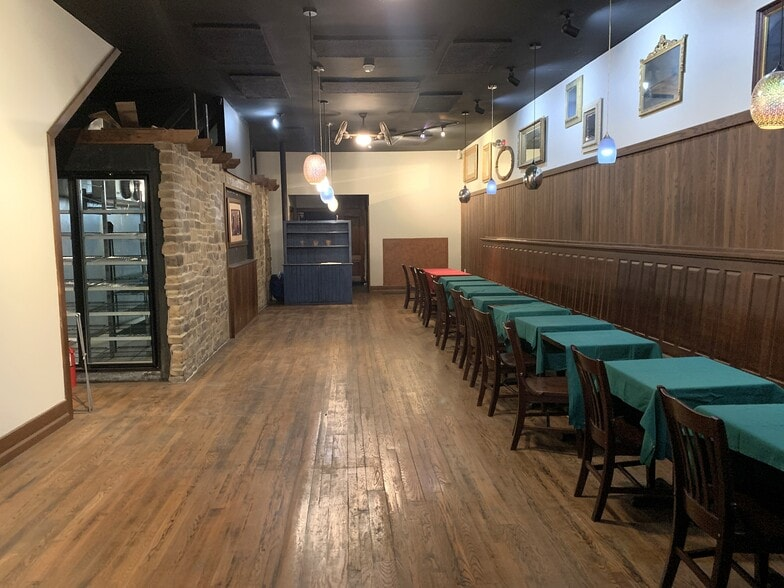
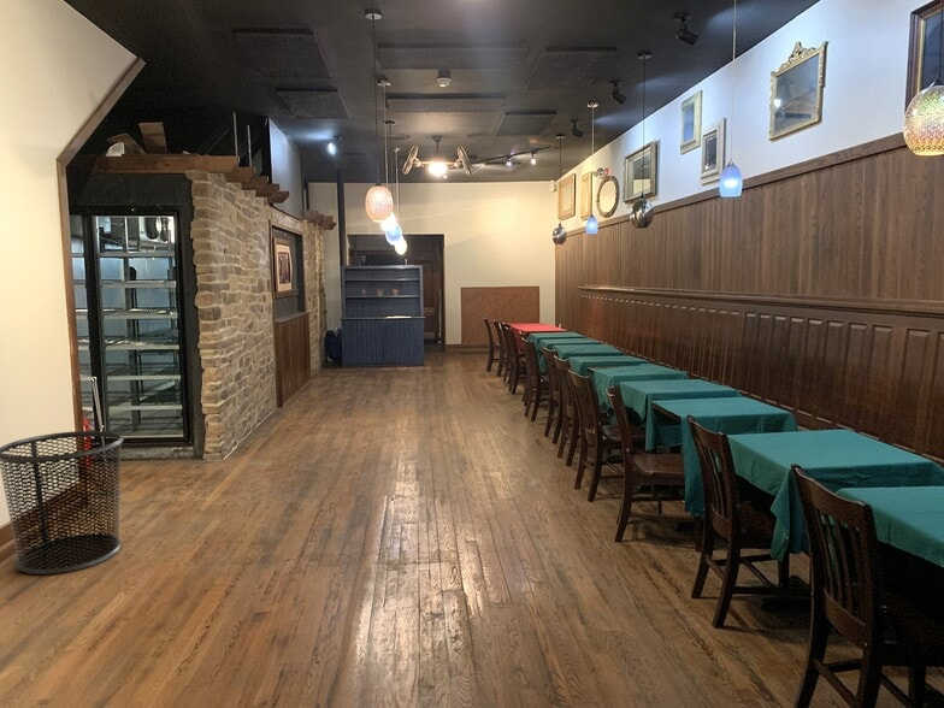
+ waste bin (66, 498)
